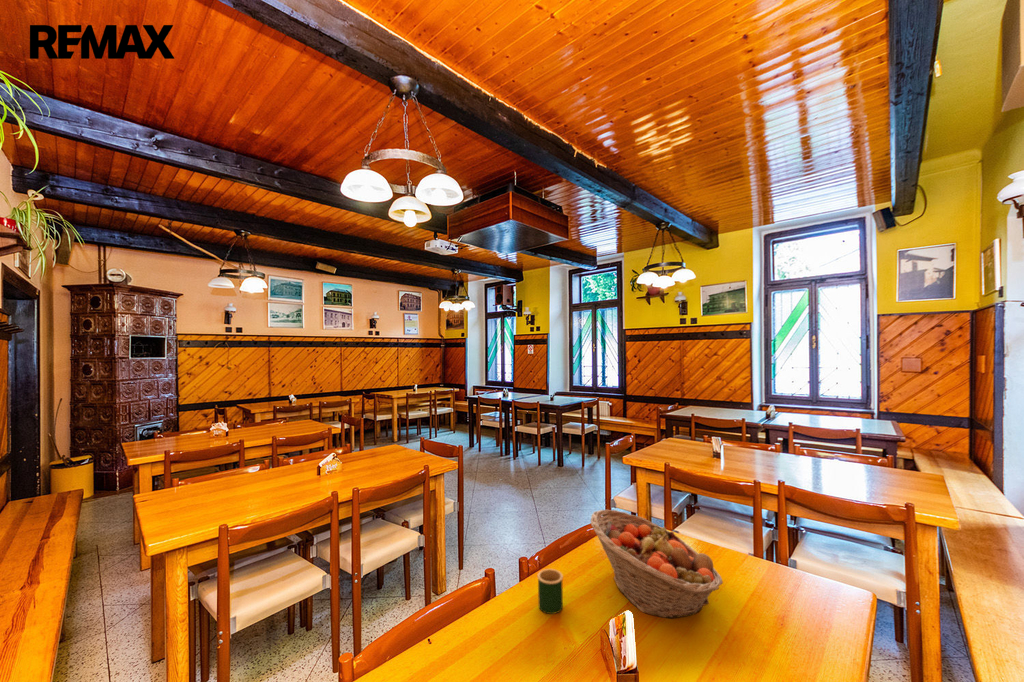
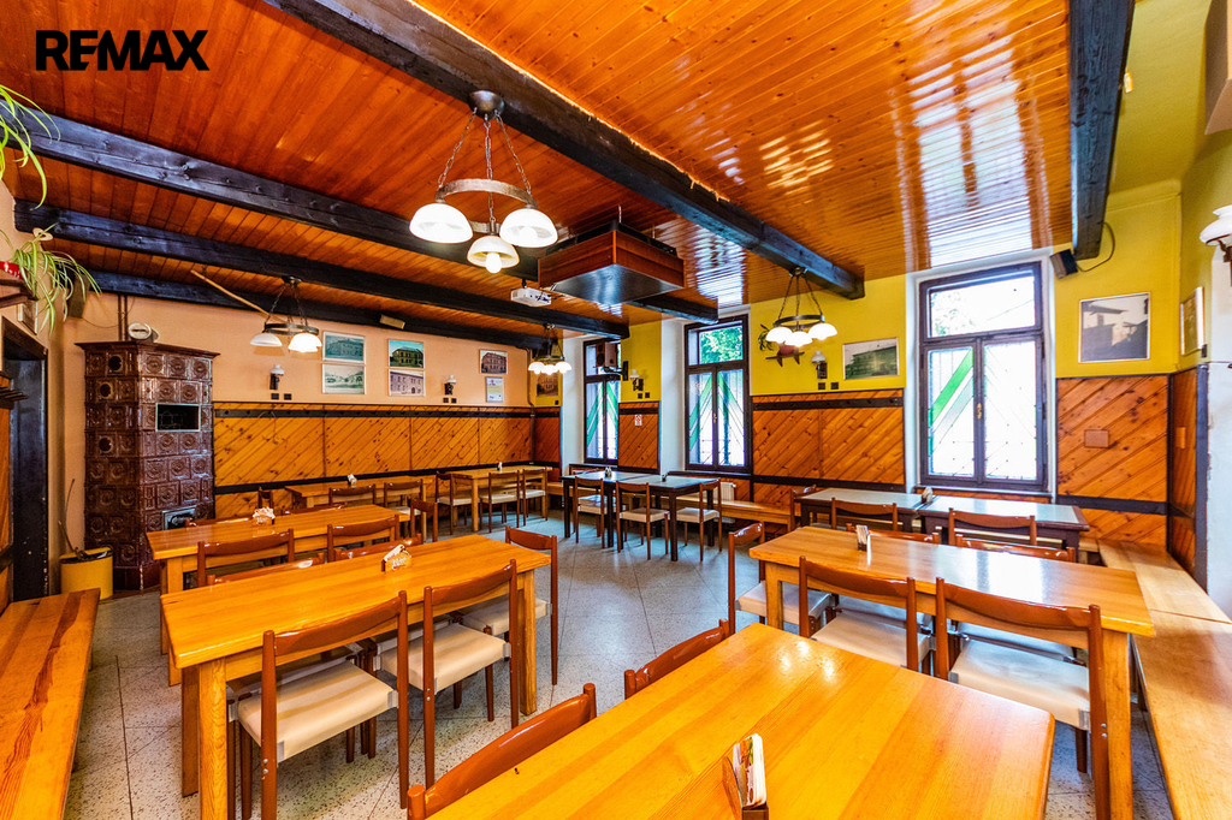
- mug (548, 587)
- fruit basket (651, 555)
